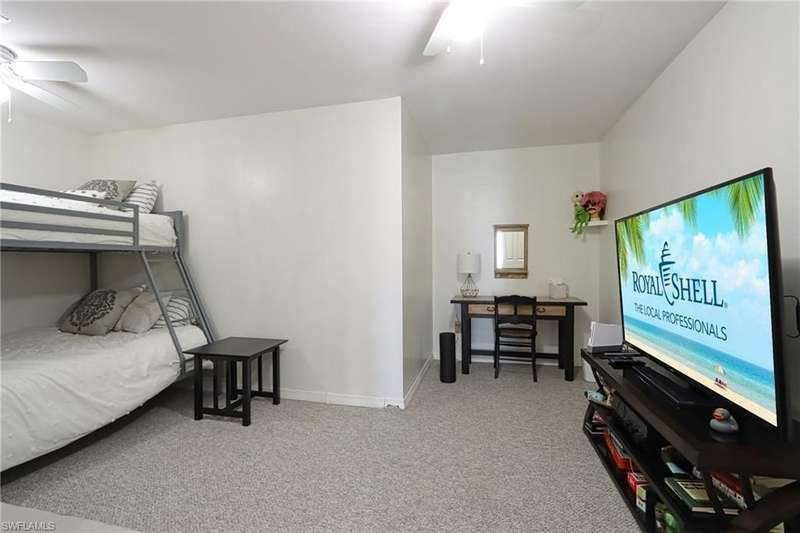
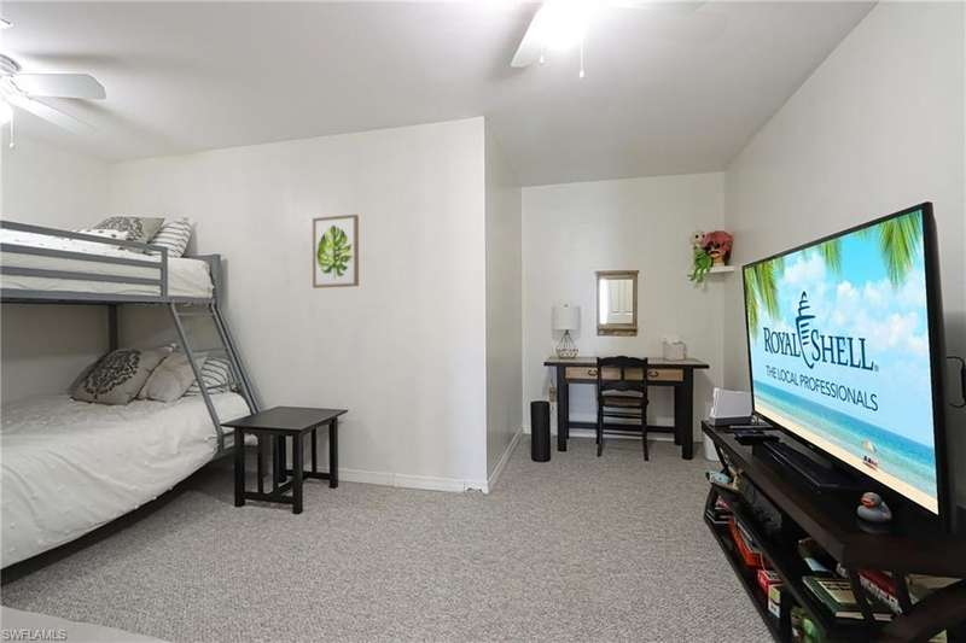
+ wall art (334, 251)
